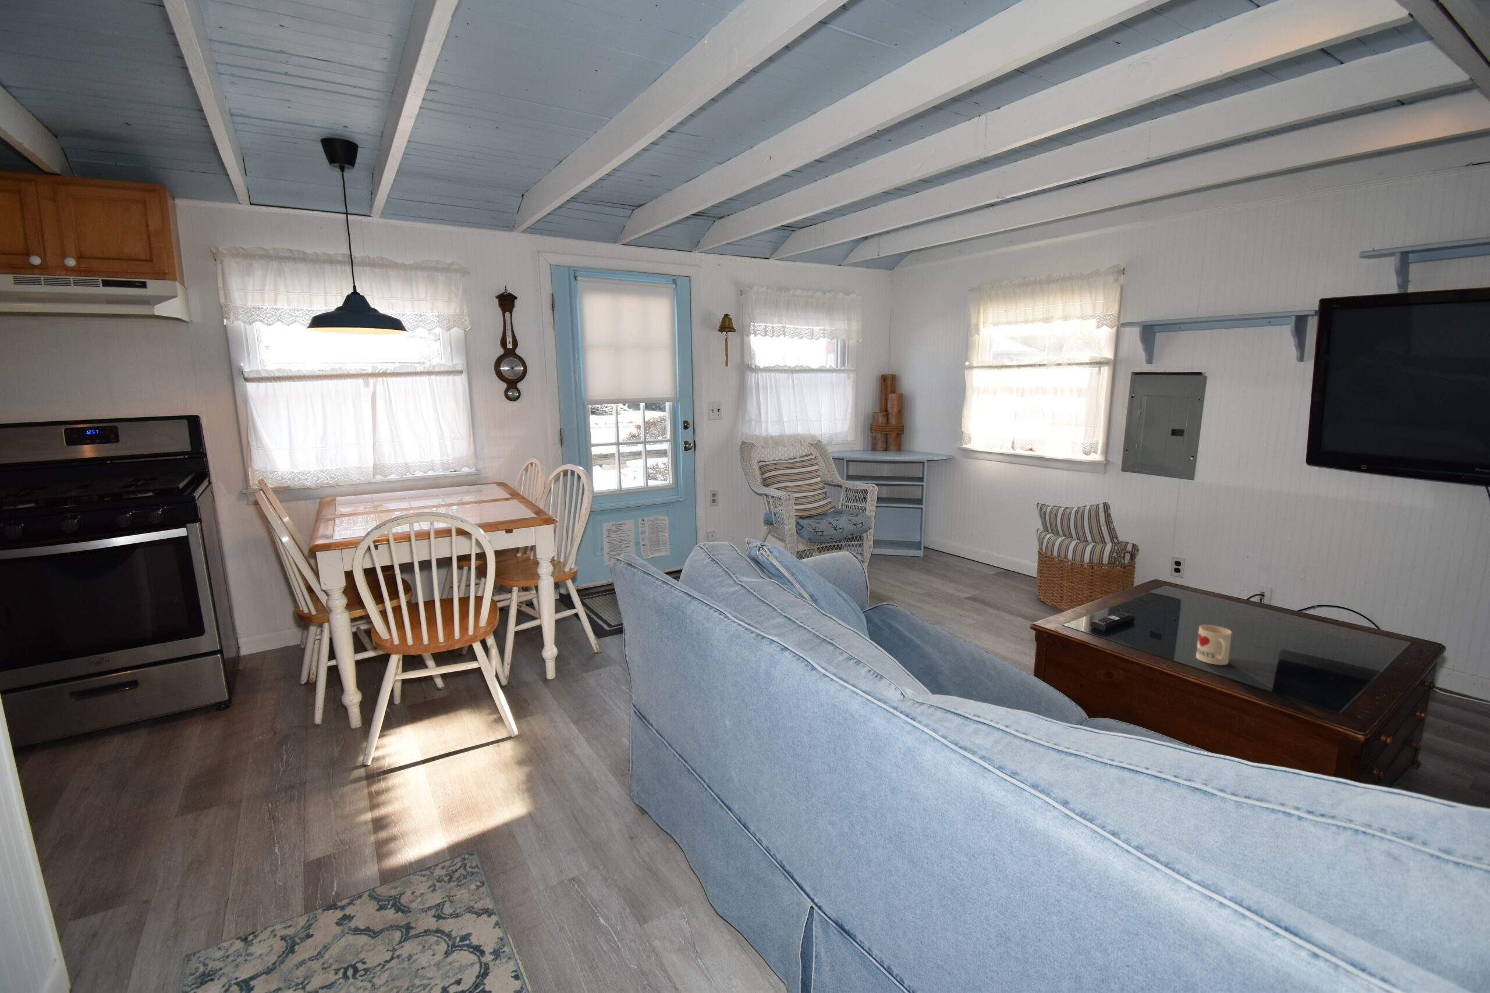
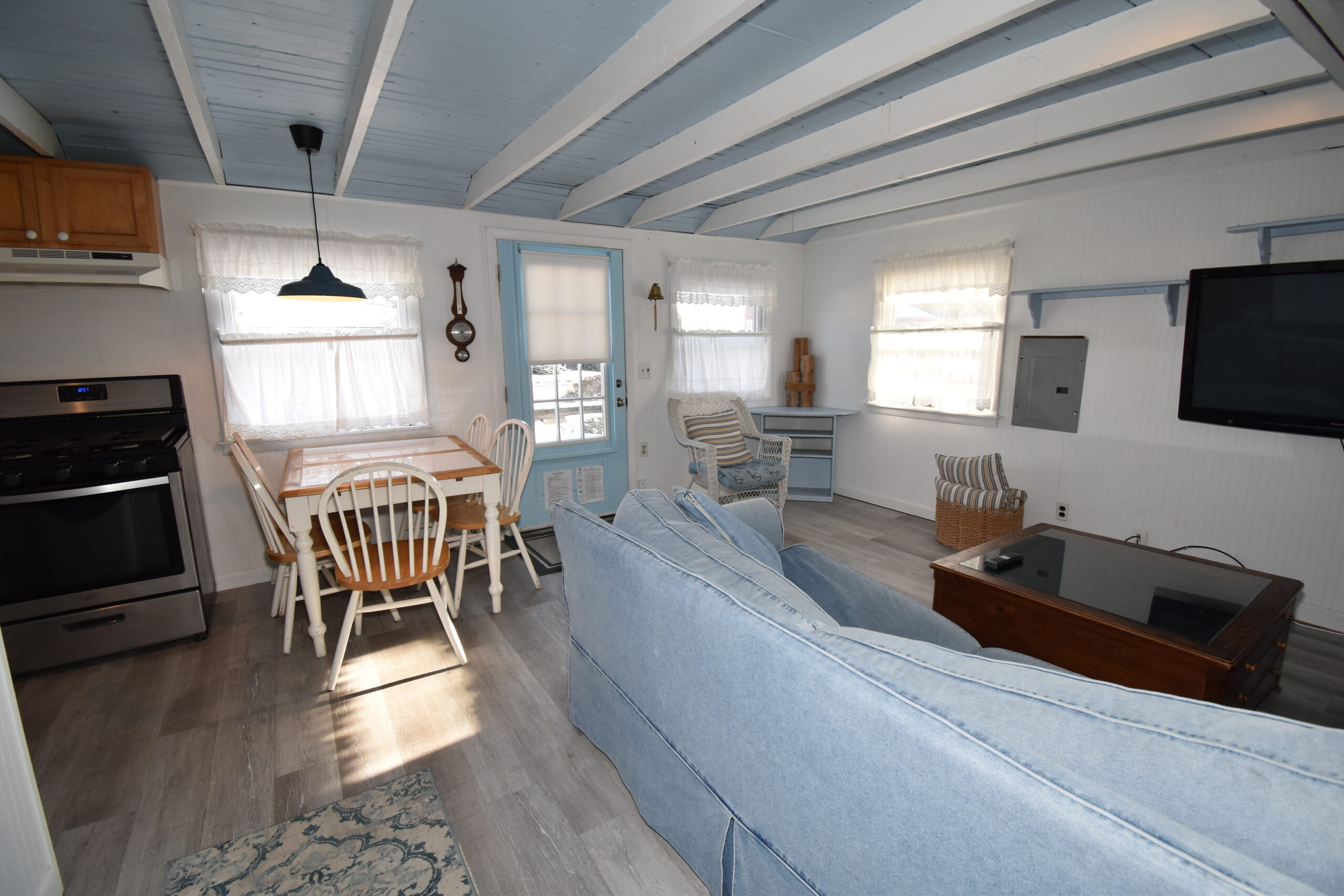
- mug (1216, 646)
